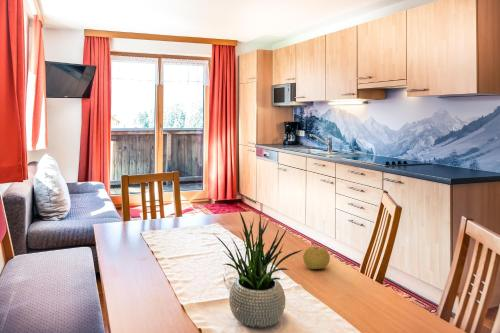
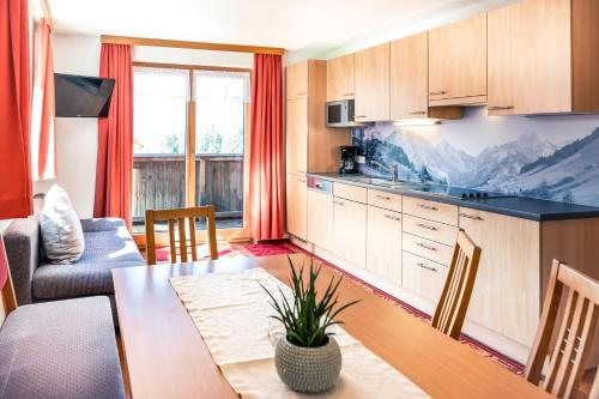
- fruit (316, 257)
